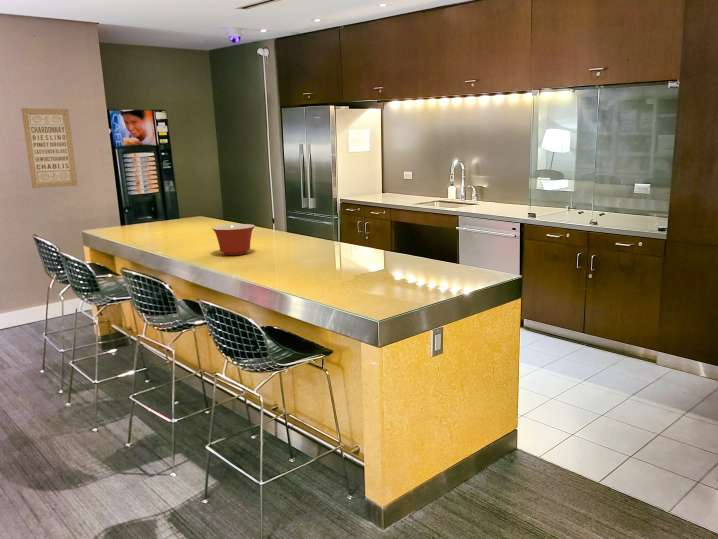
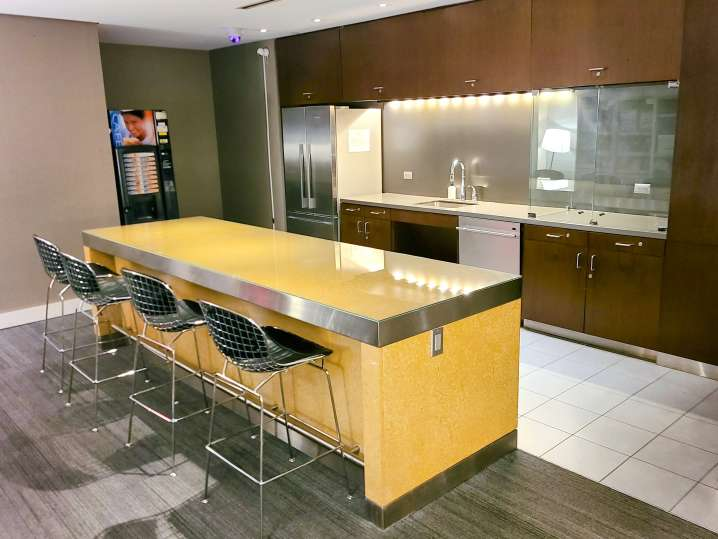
- mixing bowl (234, 240)
- wall art (50, 148)
